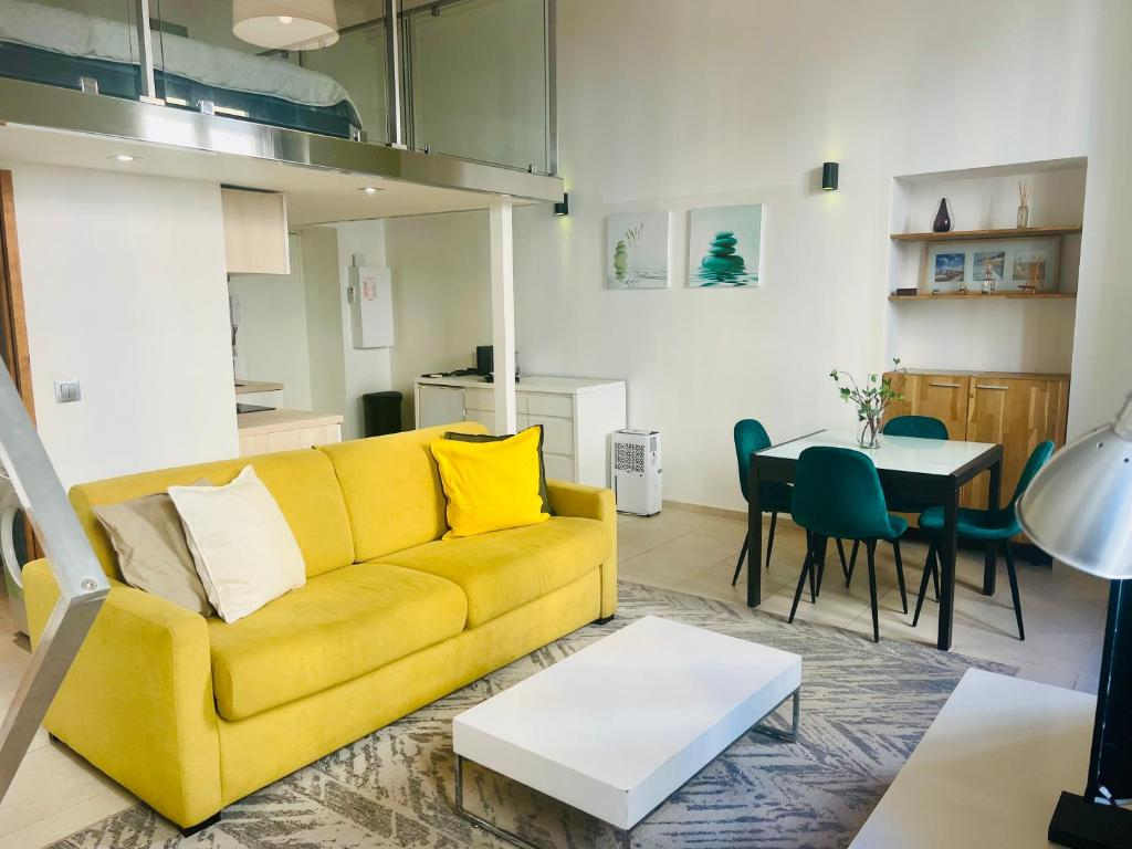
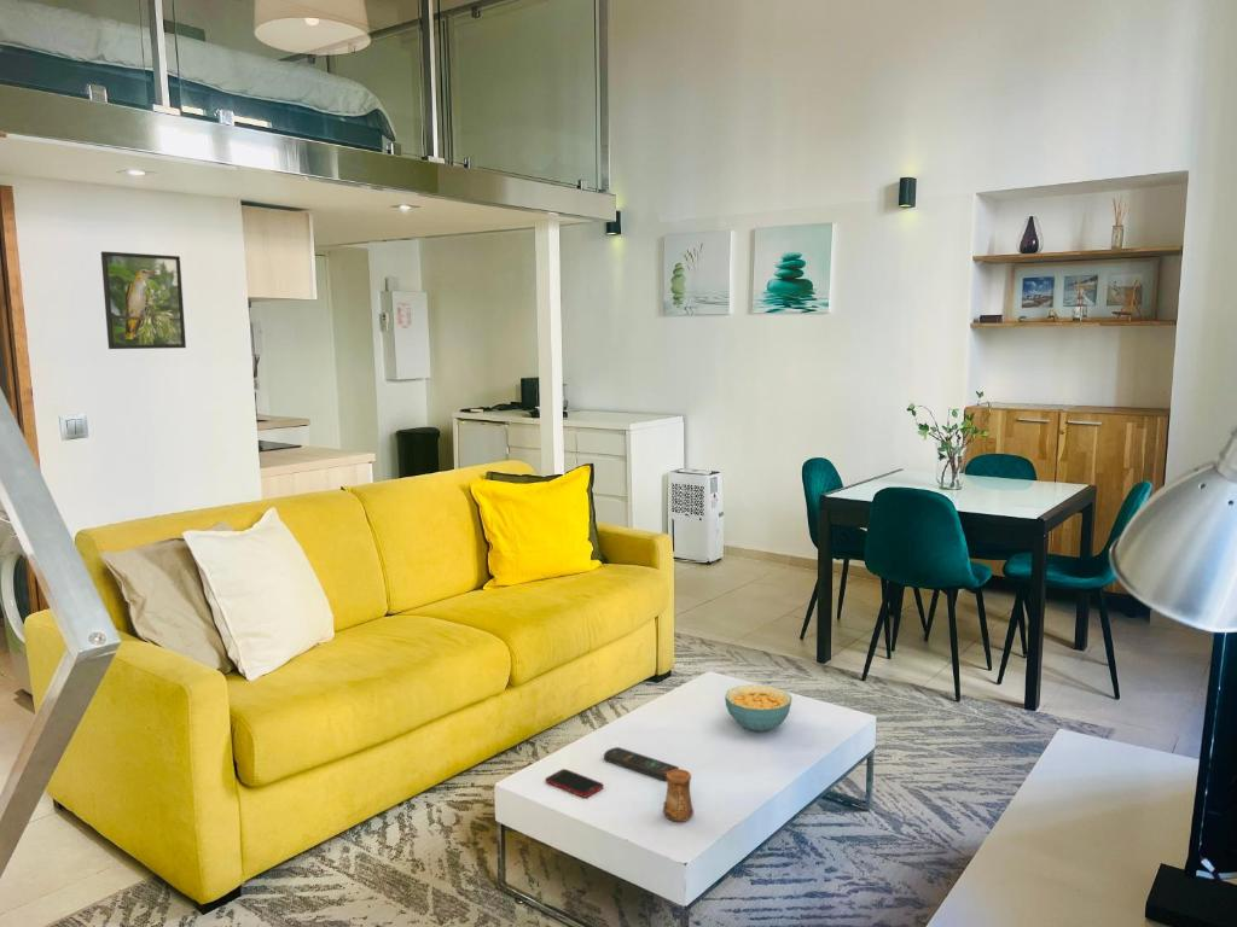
+ cell phone (574, 782)
+ cup (678, 794)
+ remote control (640, 763)
+ cereal bowl (757, 712)
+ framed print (145, 301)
